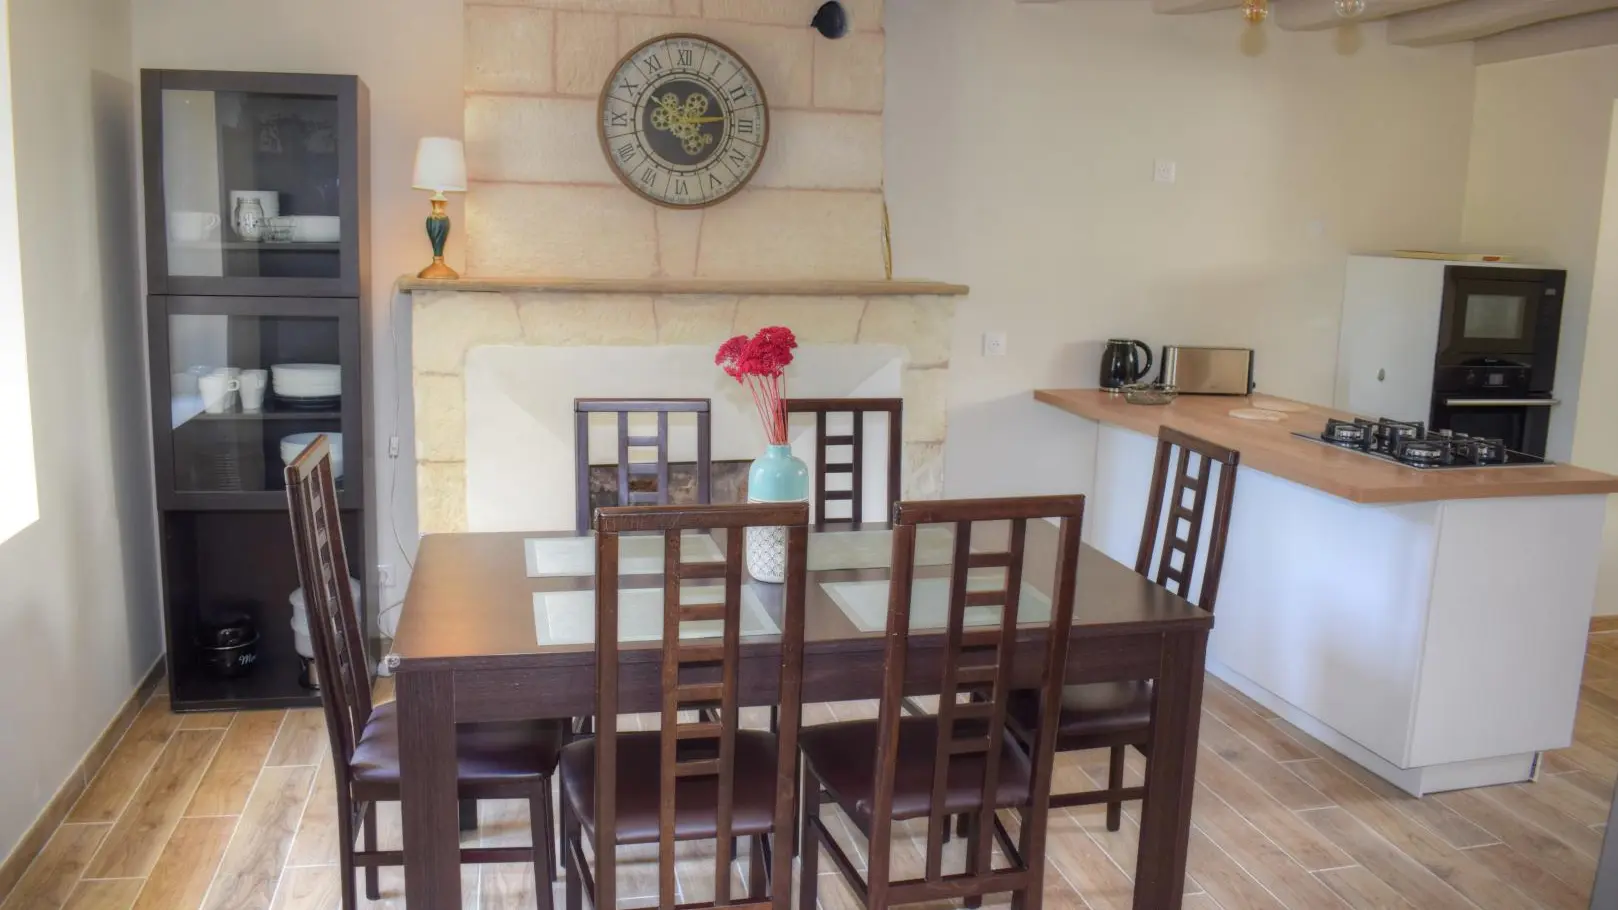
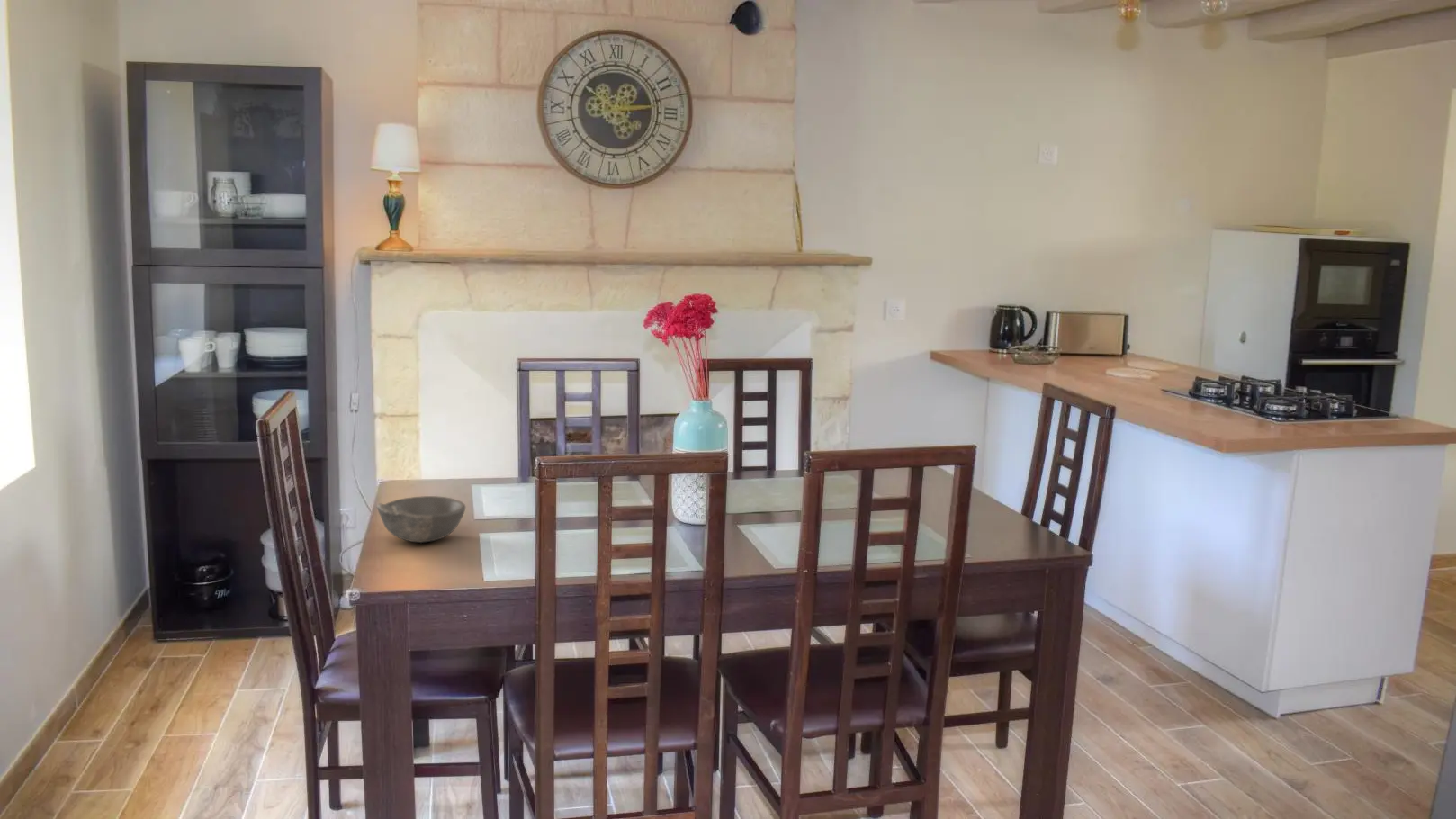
+ bowl (421, 520)
